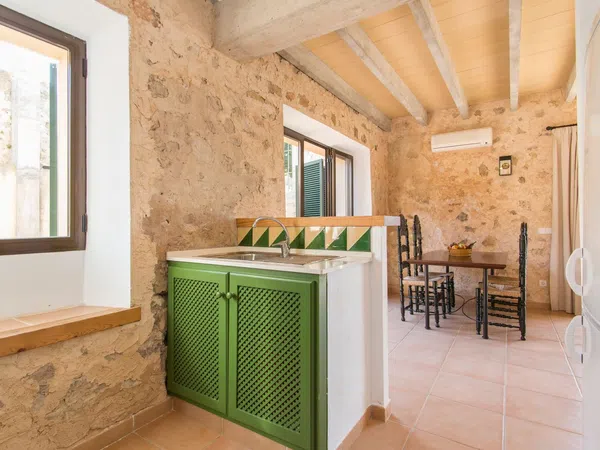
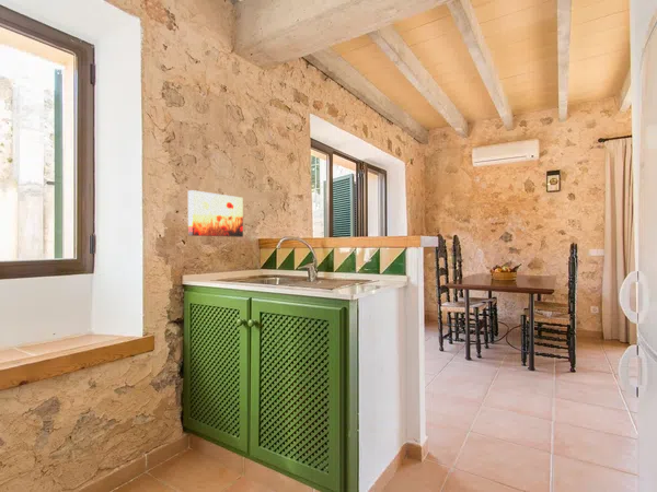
+ wall art (217, 214)
